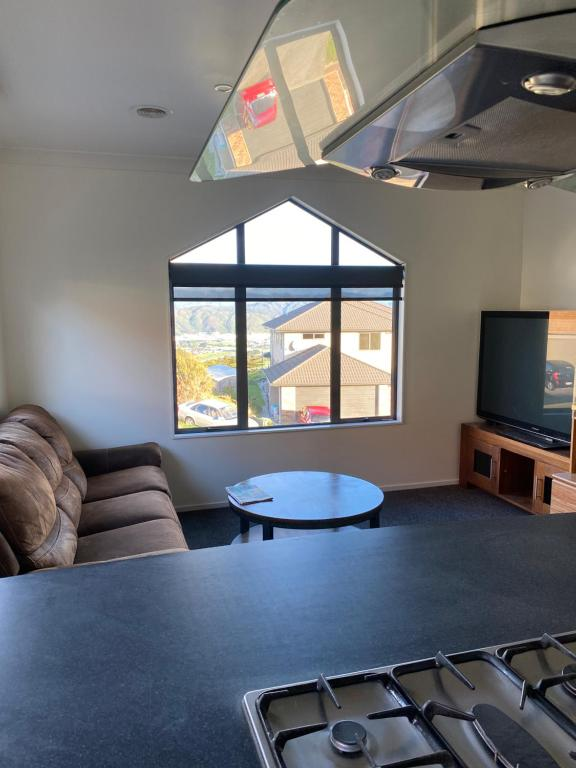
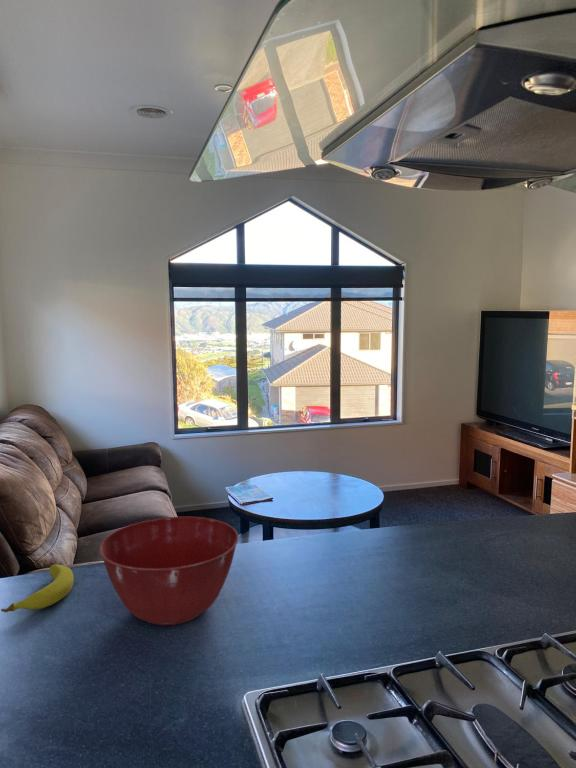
+ fruit (43, 588)
+ mixing bowl (171, 573)
